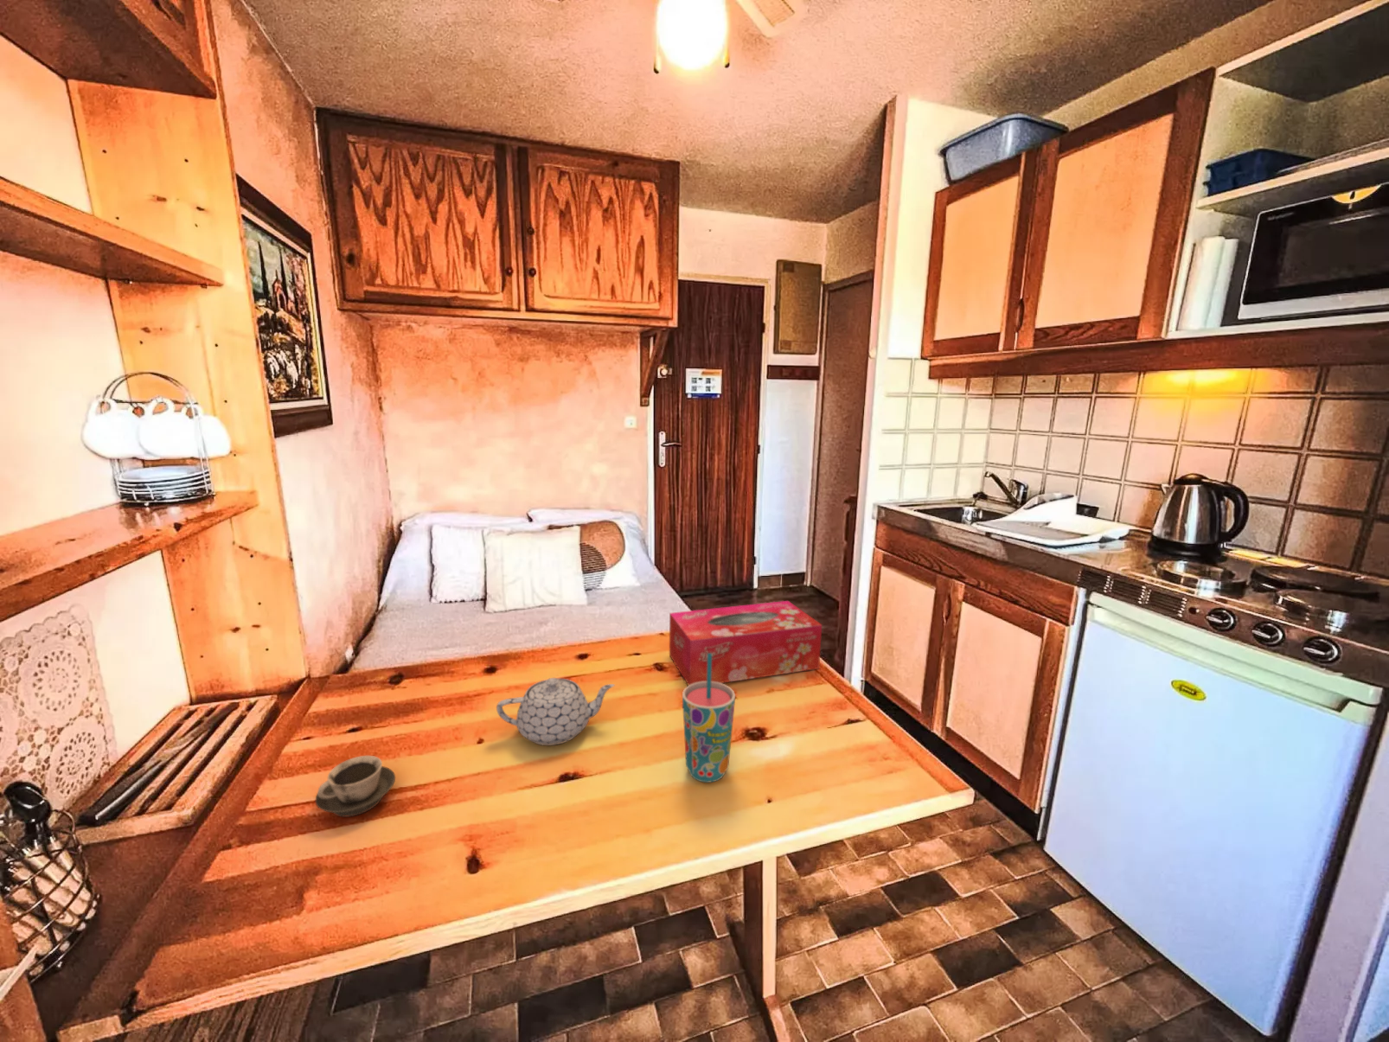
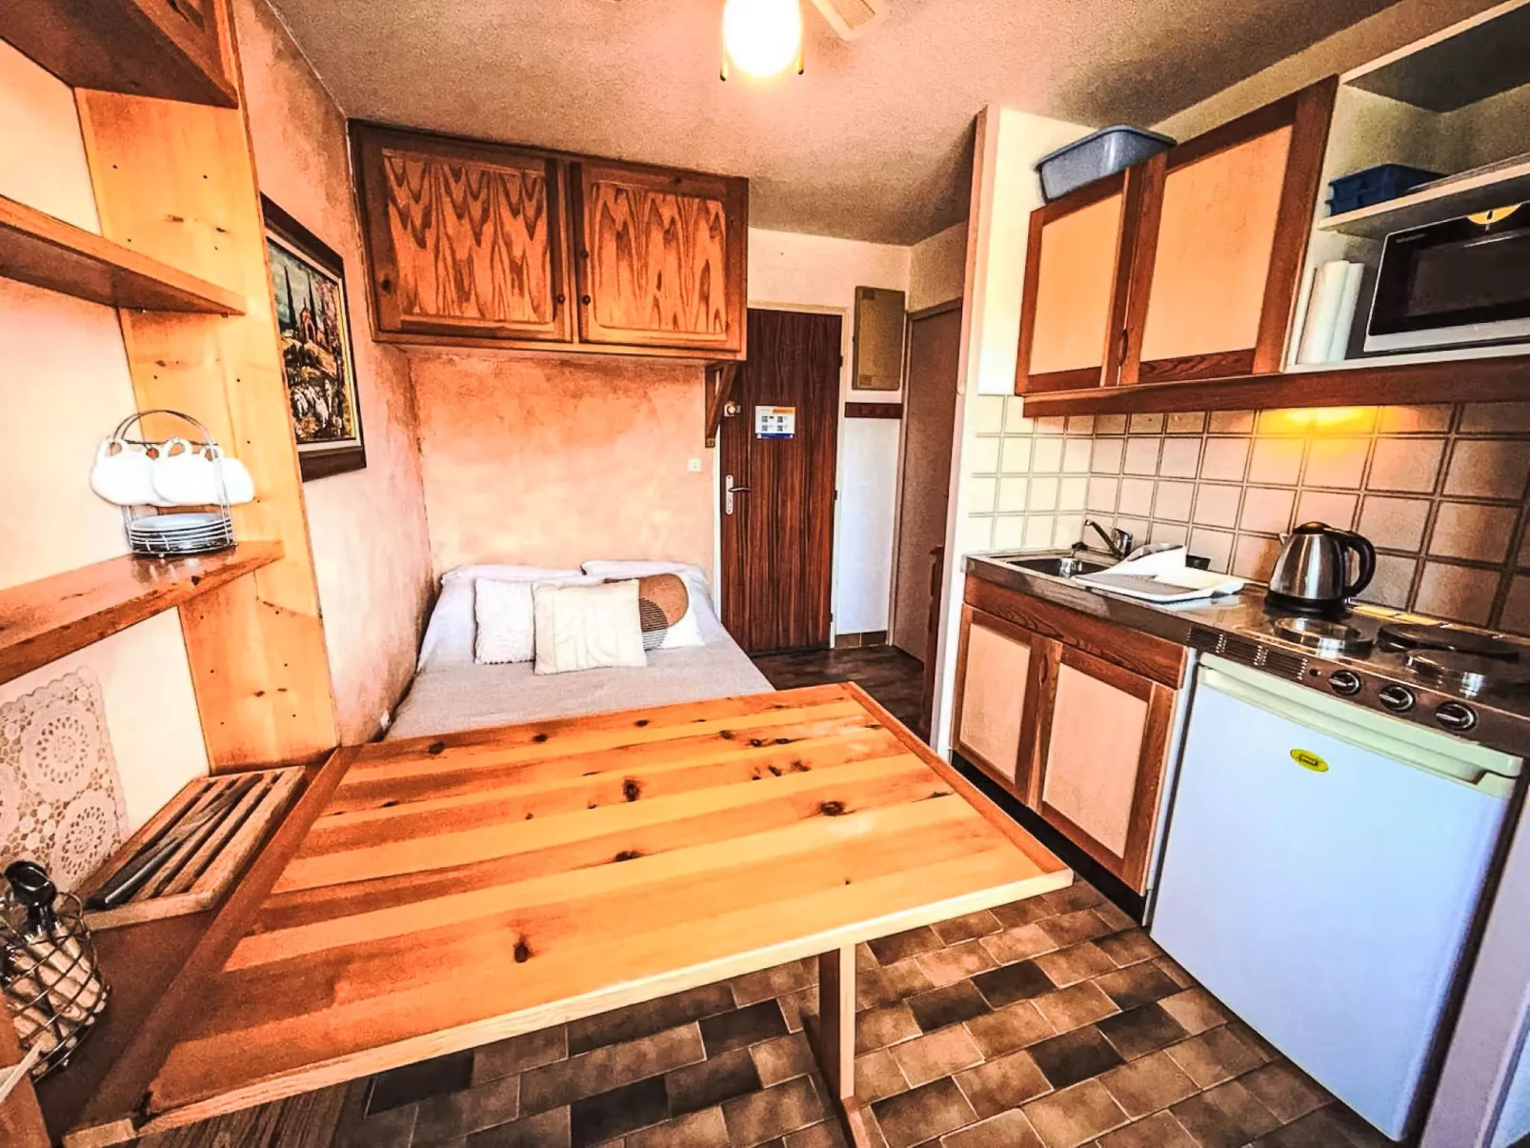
- cup (357, 785)
- tissue box (743, 640)
- cup (707, 714)
- teapot (557, 705)
